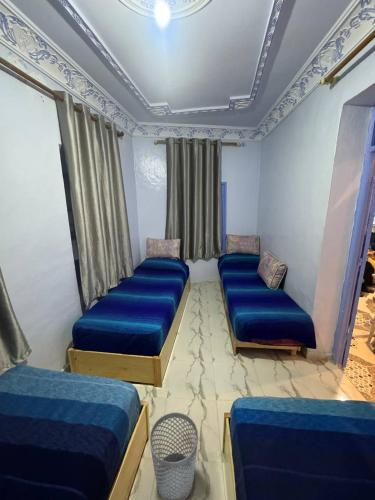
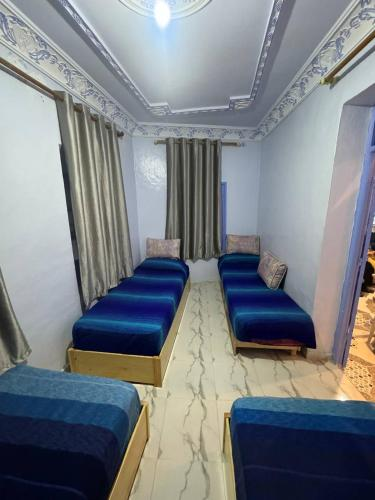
- wastebasket (174, 457)
